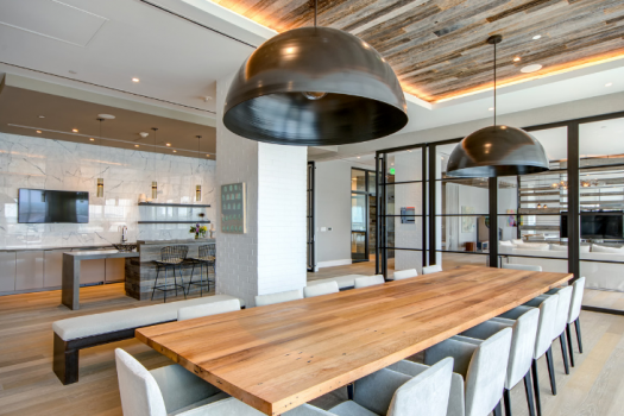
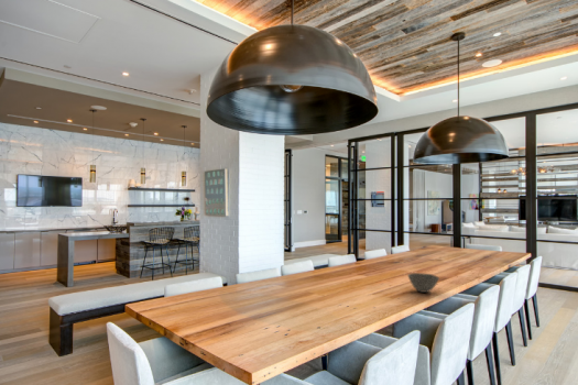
+ bowl (423, 283)
